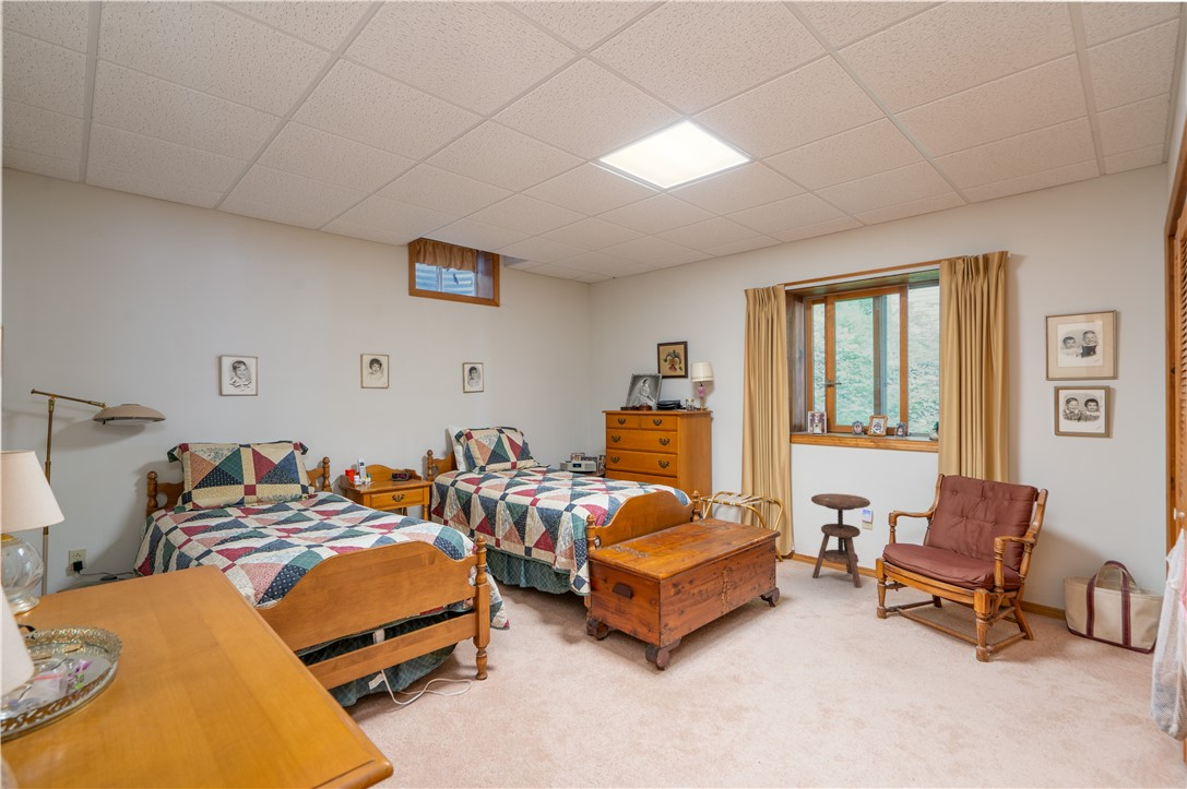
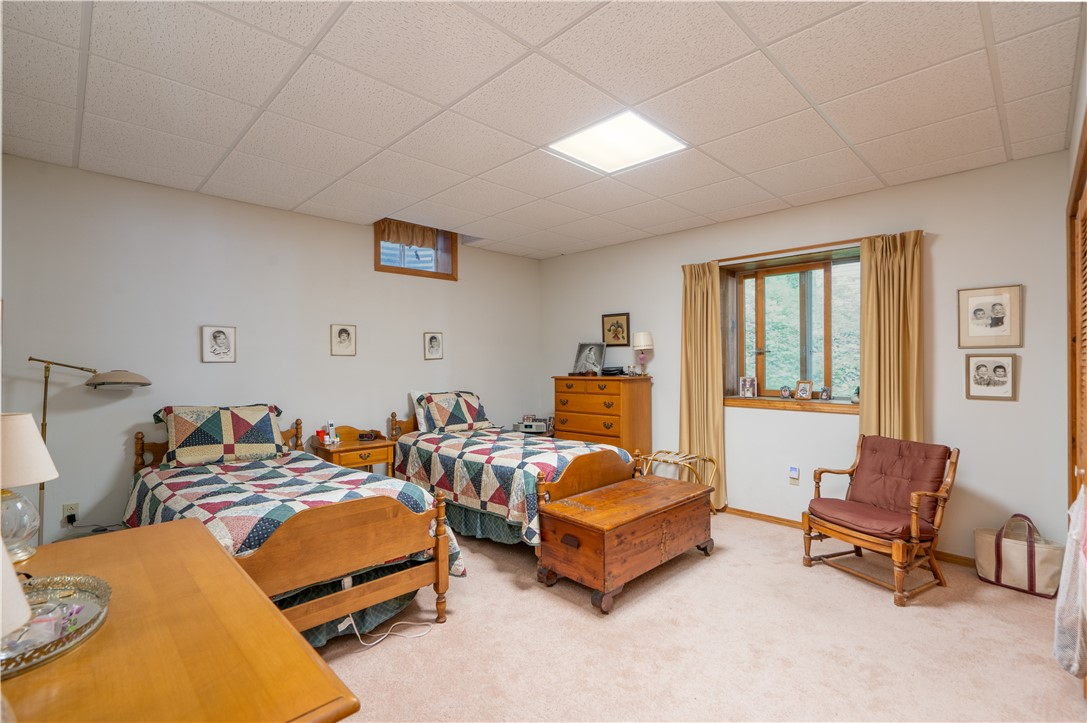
- side table (840, 538)
